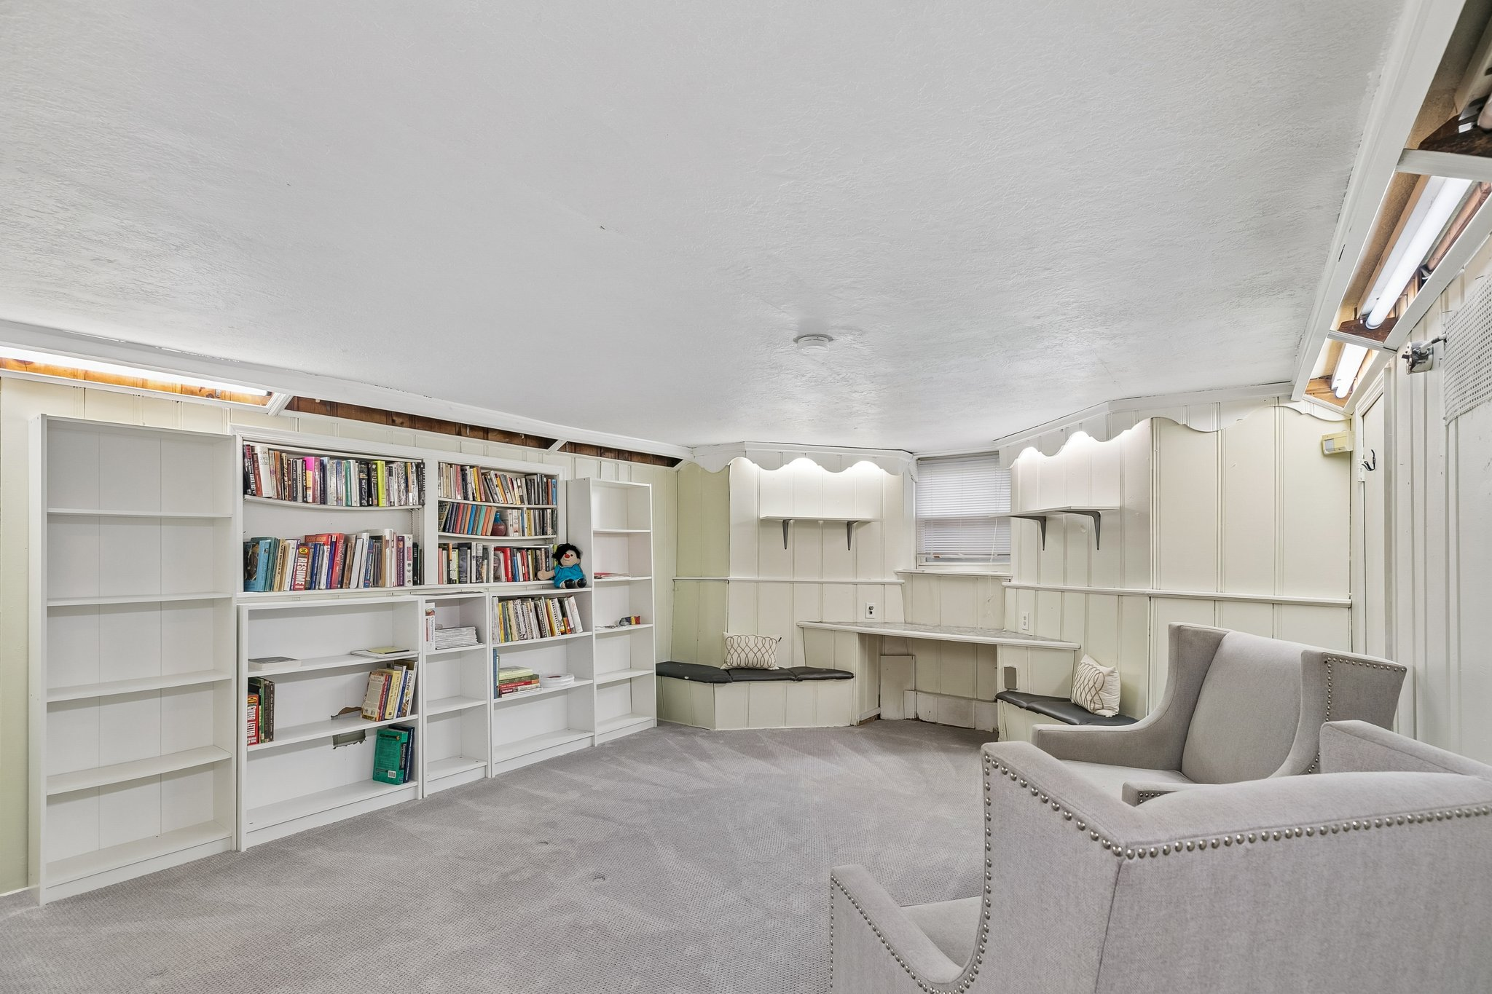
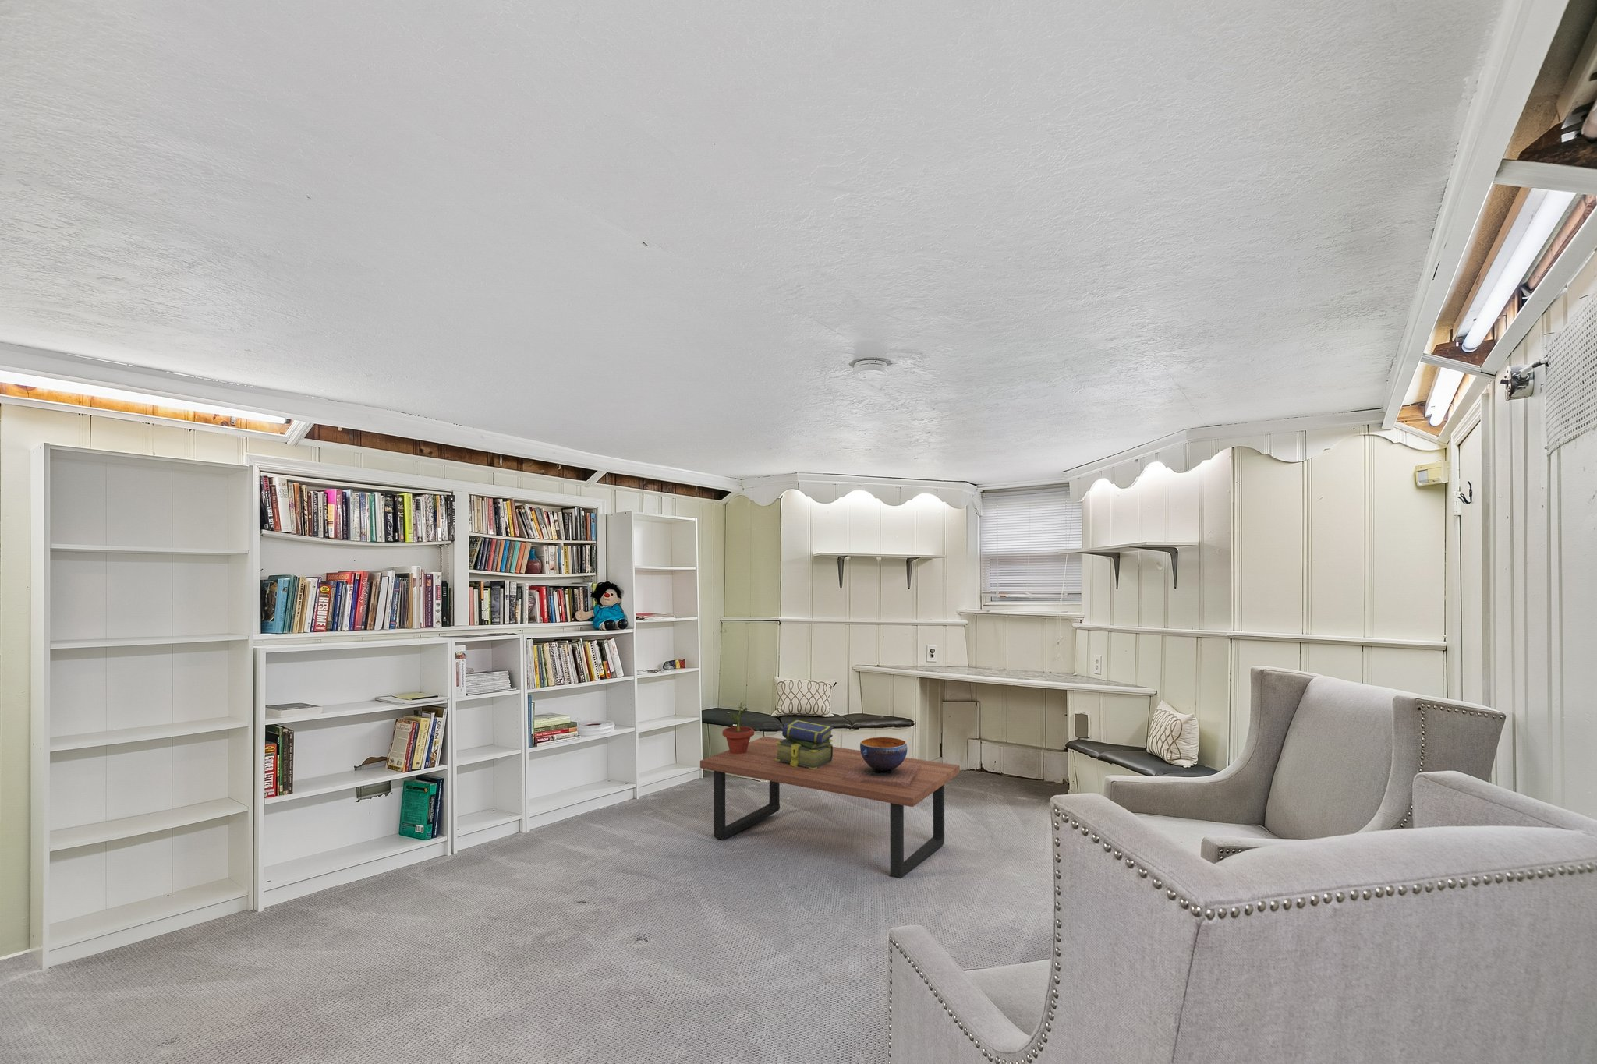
+ stack of books (806, 742)
+ potted plant (739, 726)
+ decorative bowl (883, 758)
+ coffee table (828, 791)
